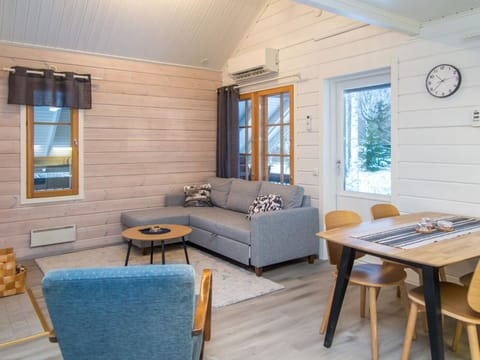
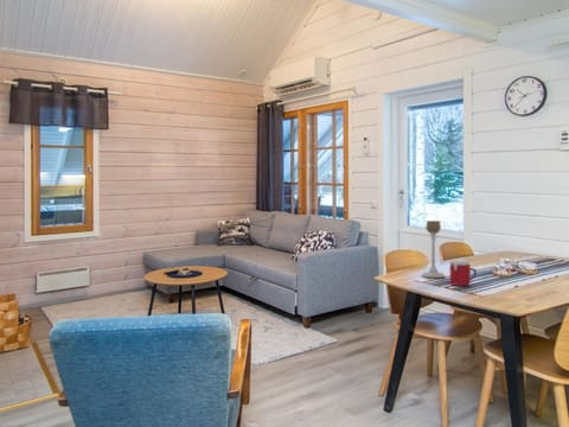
+ mug (462, 273)
+ candle holder (433, 248)
